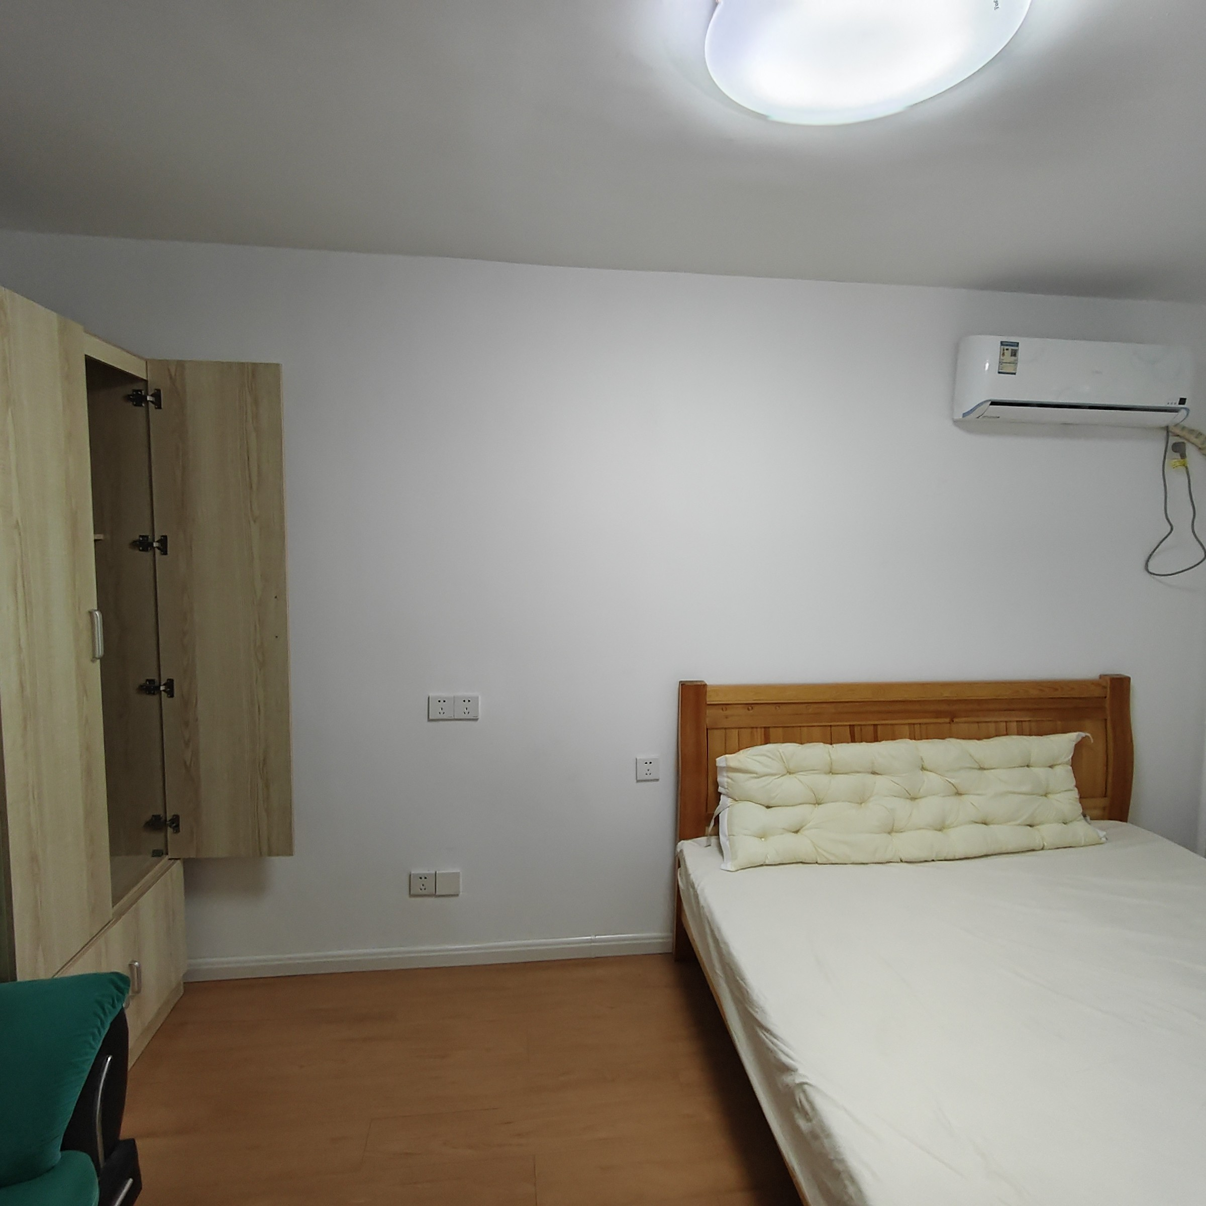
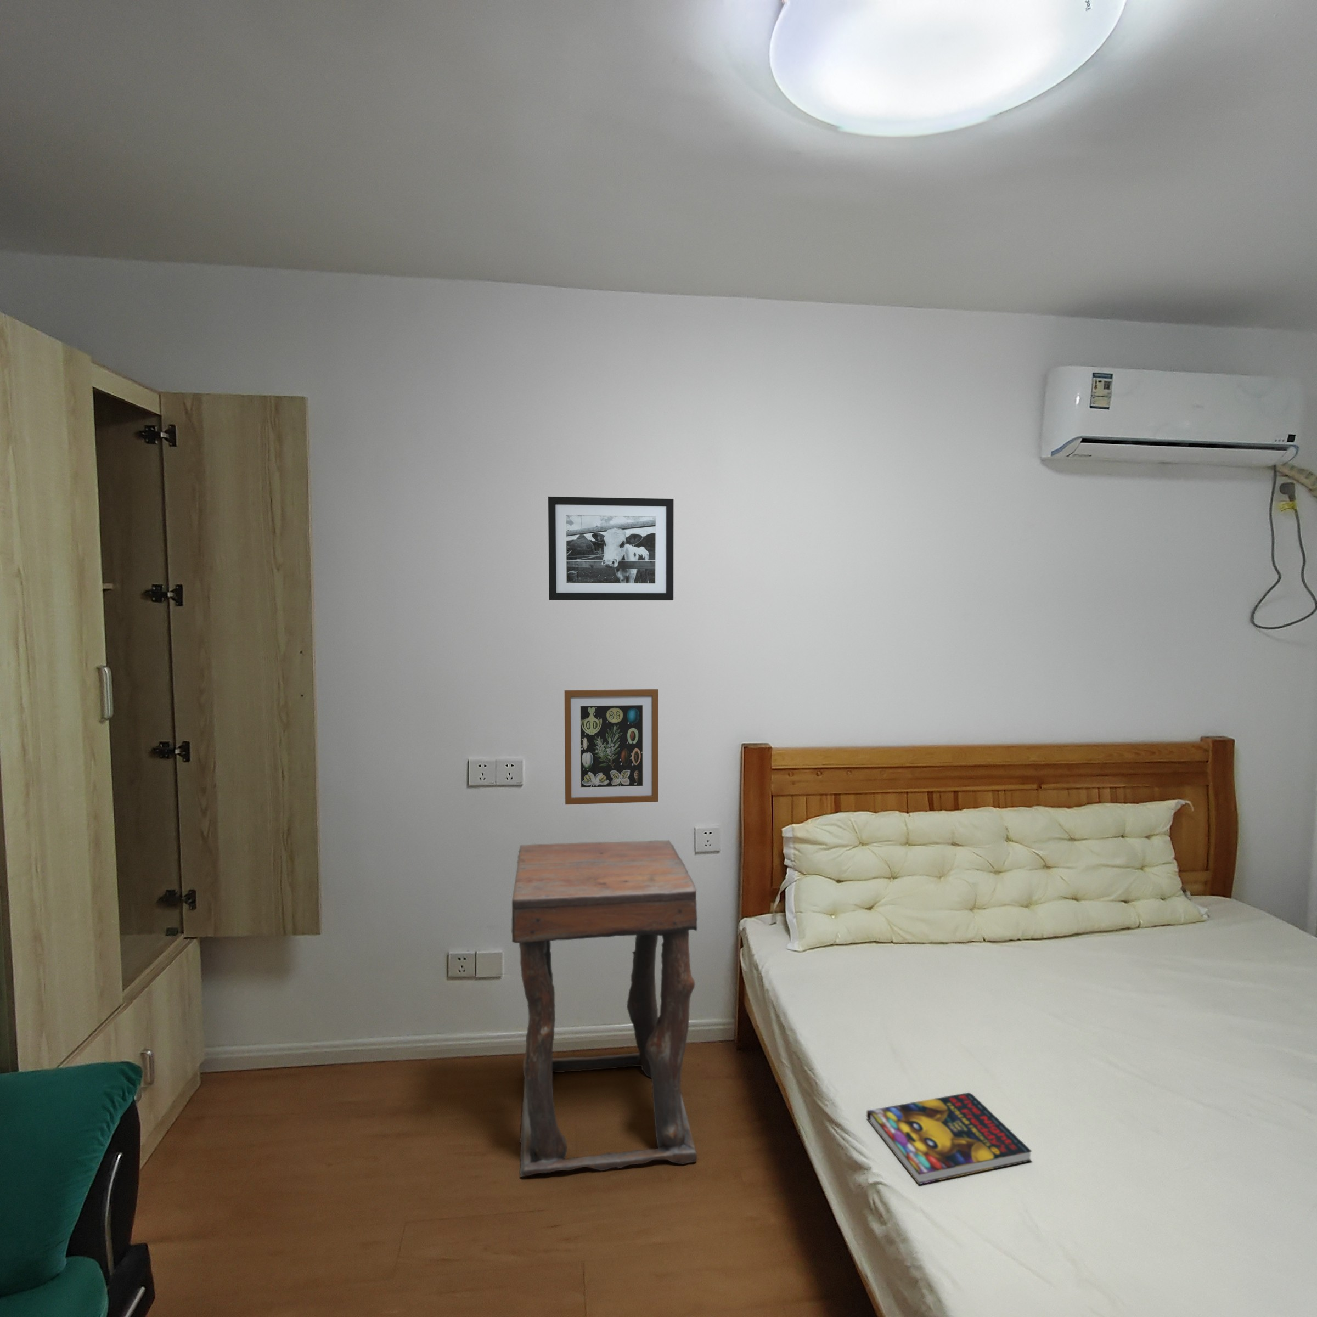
+ book (946, 1134)
+ wall art (611, 747)
+ picture frame (611, 549)
+ side table (628, 991)
